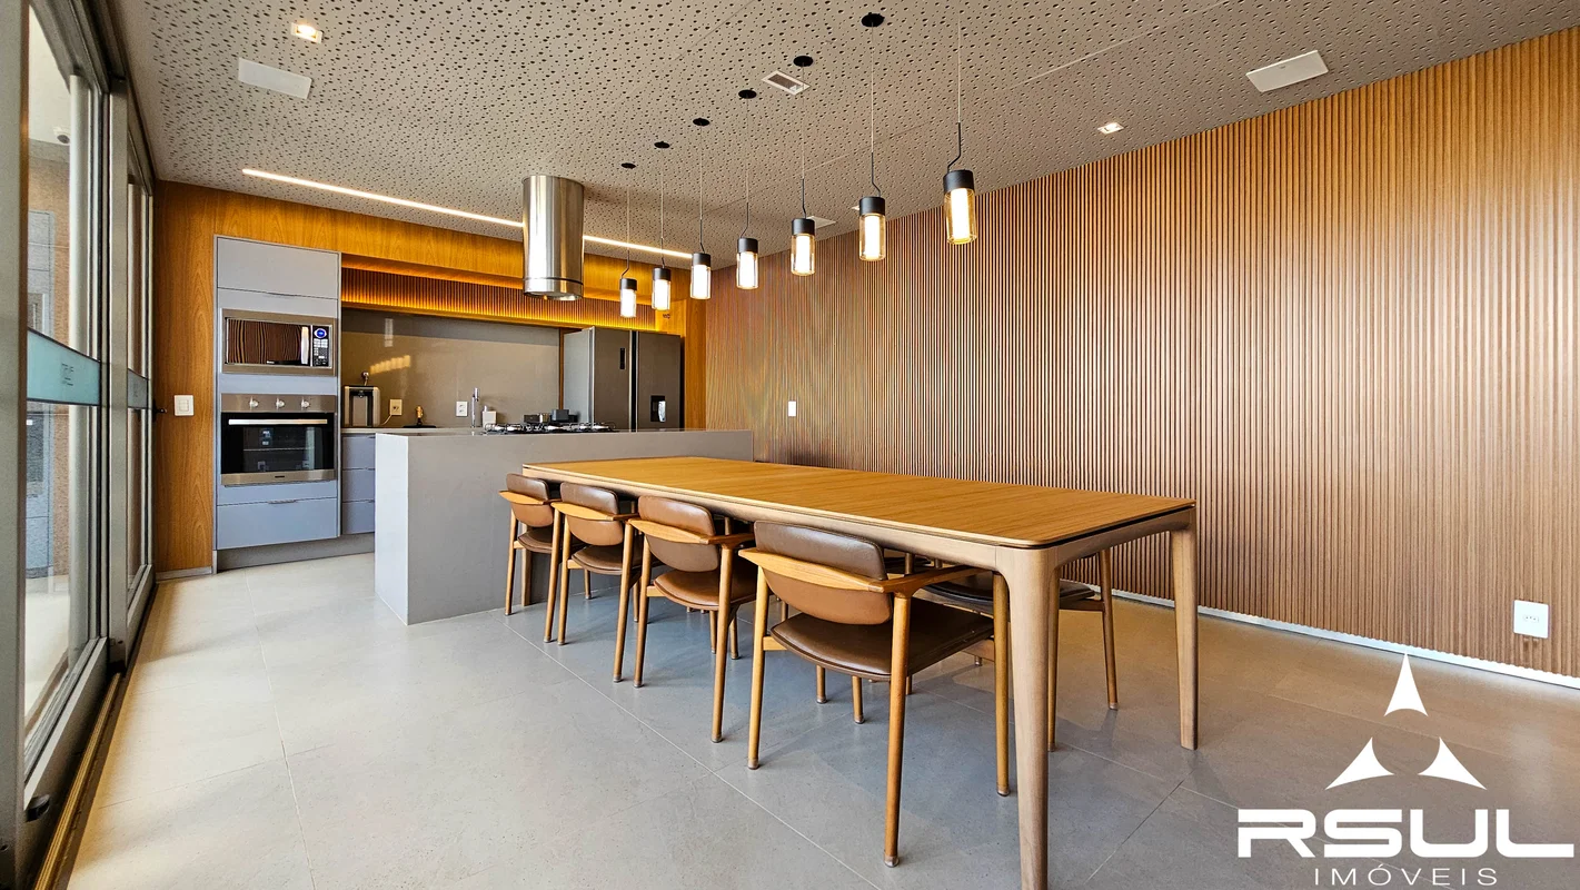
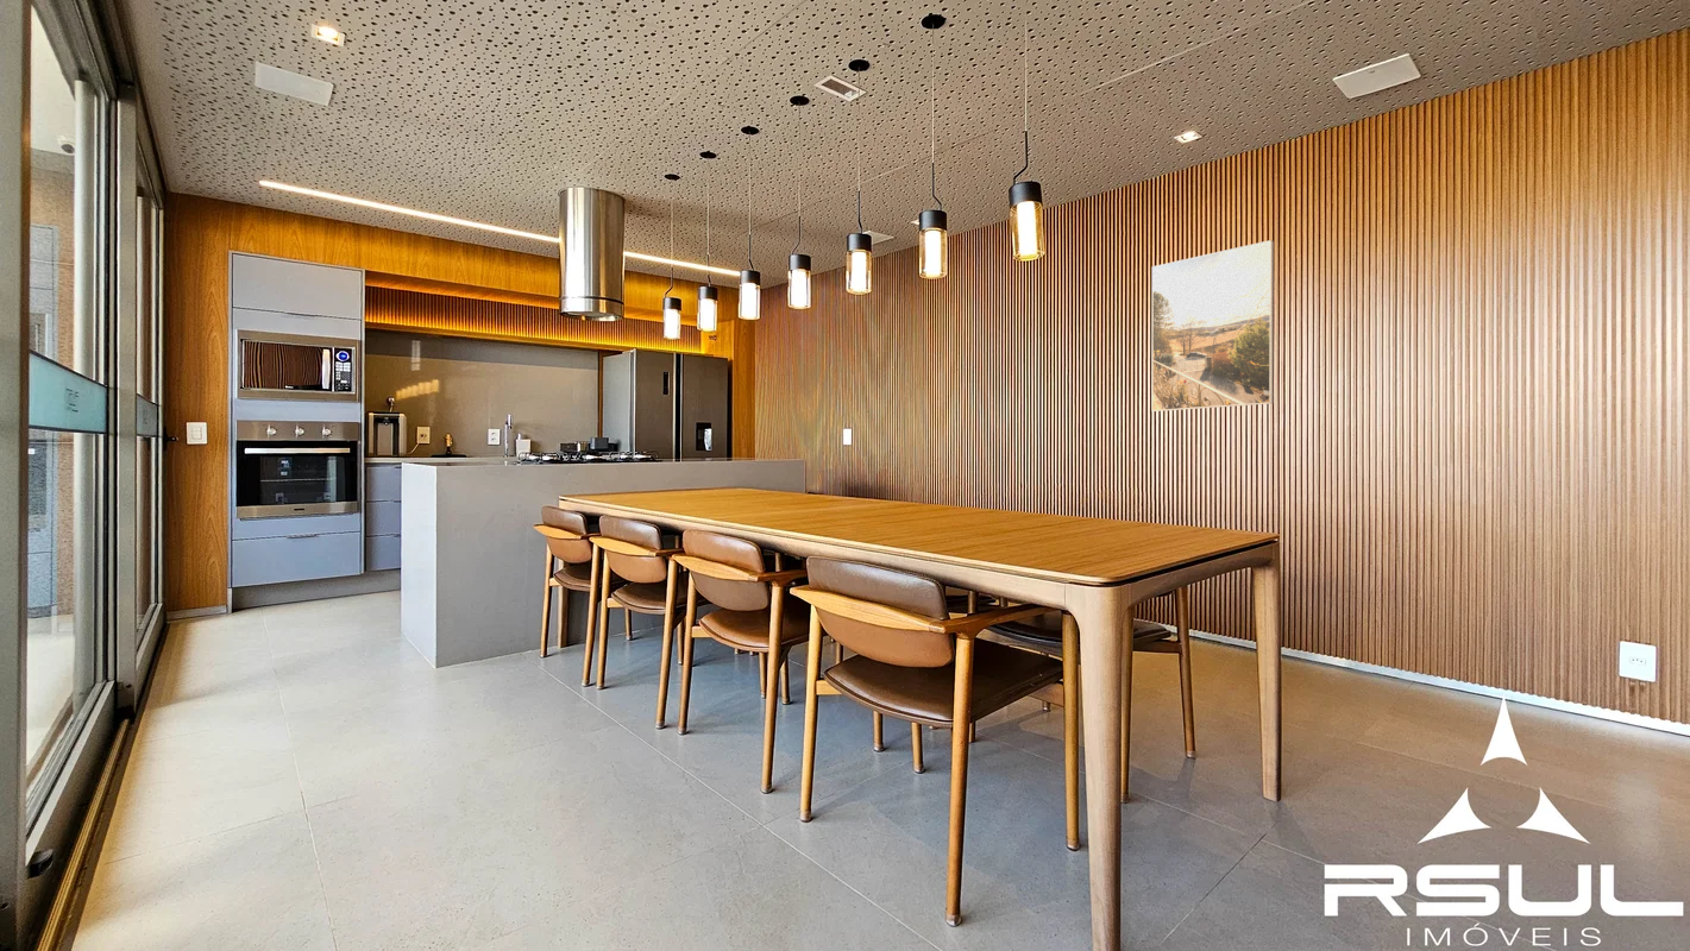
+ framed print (1208, 330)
